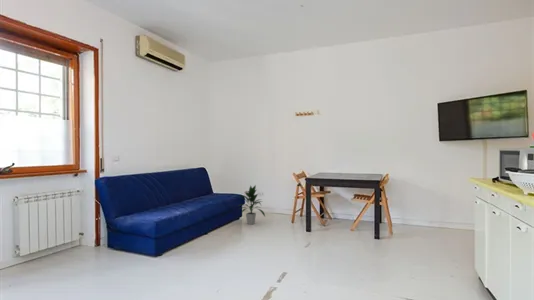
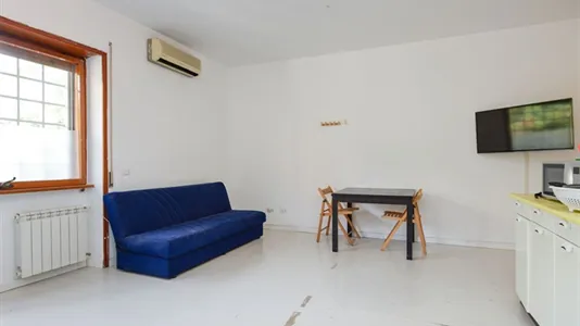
- indoor plant (251, 204)
